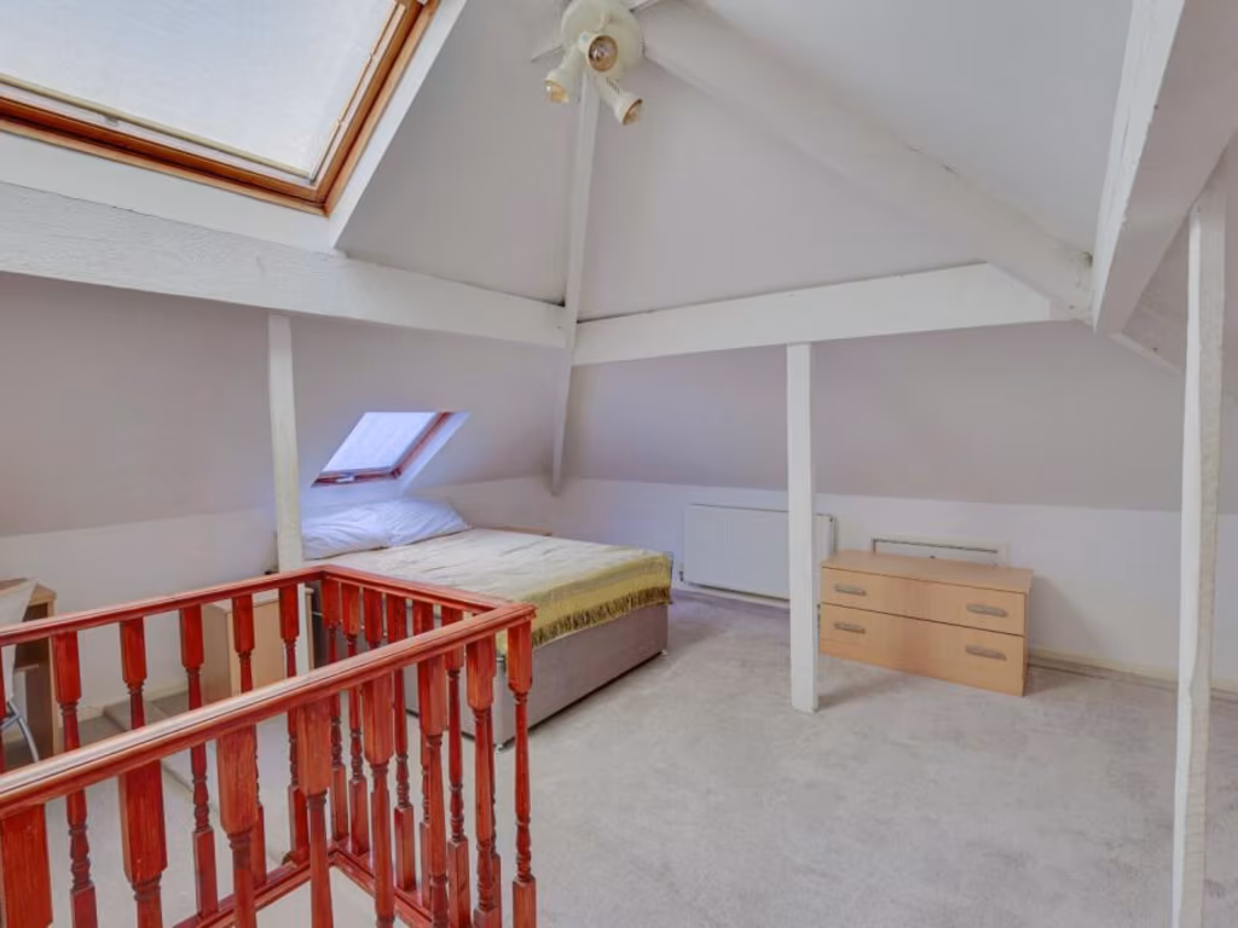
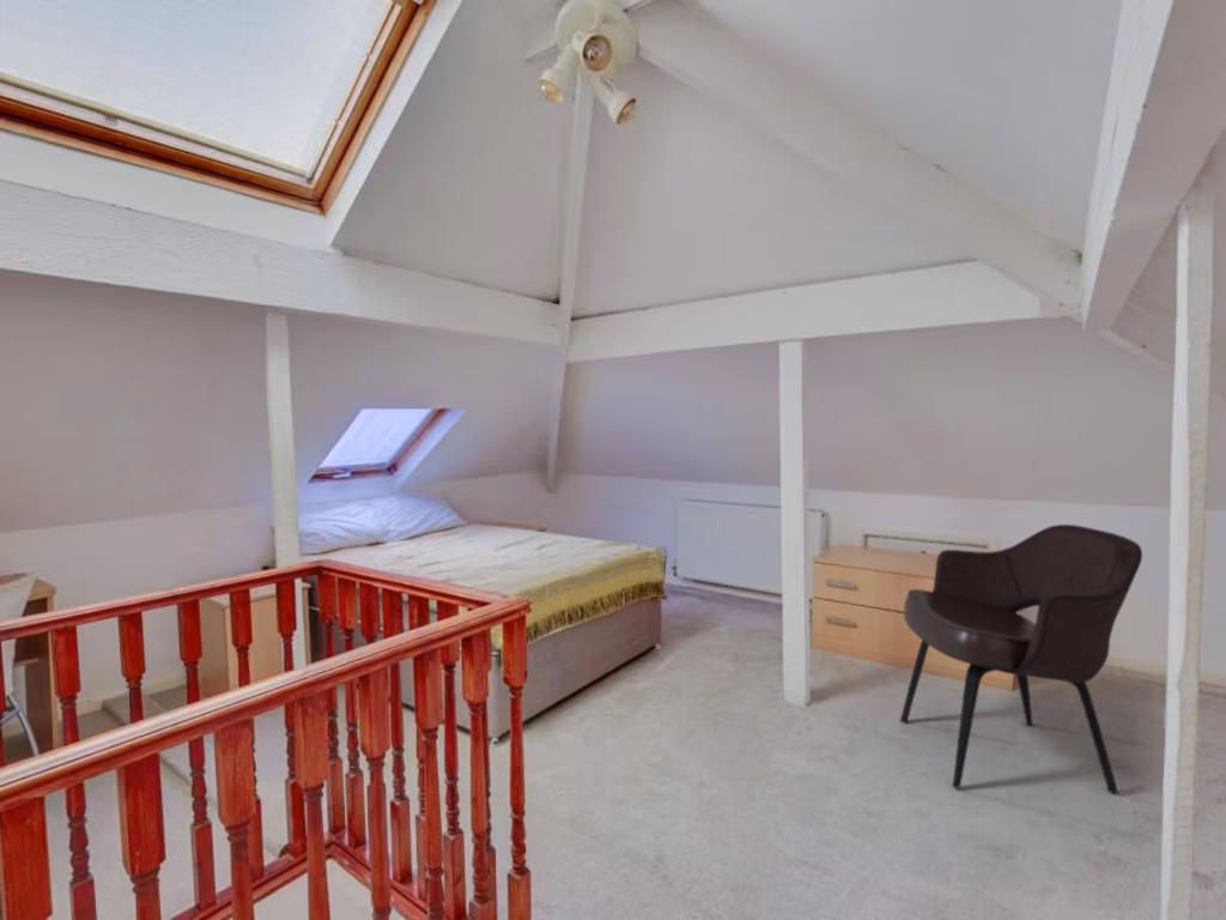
+ armchair (1010, 642)
